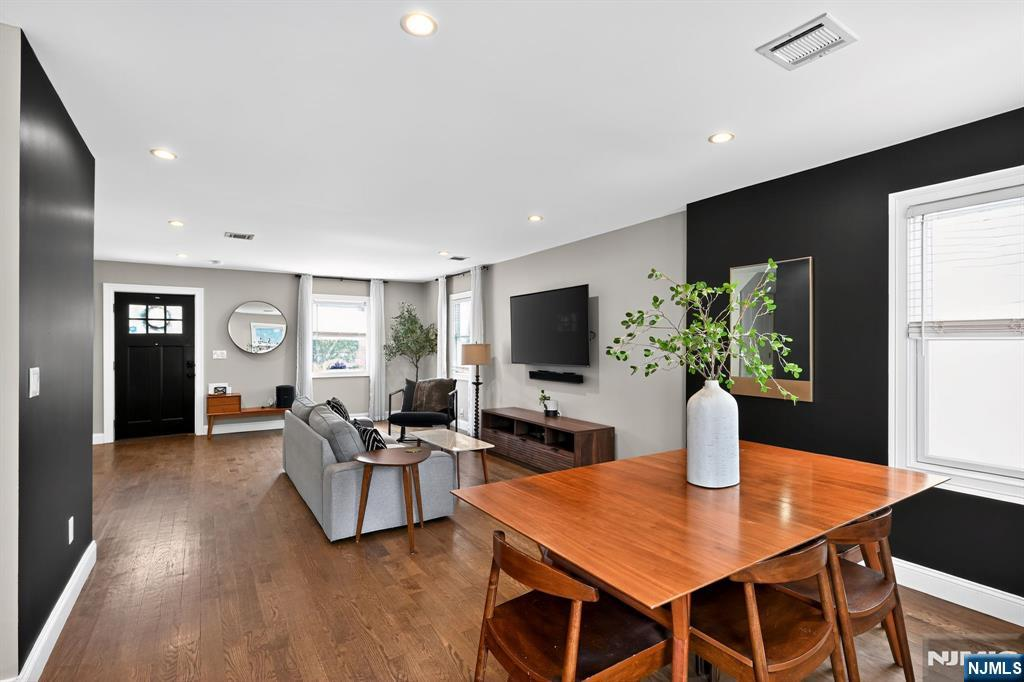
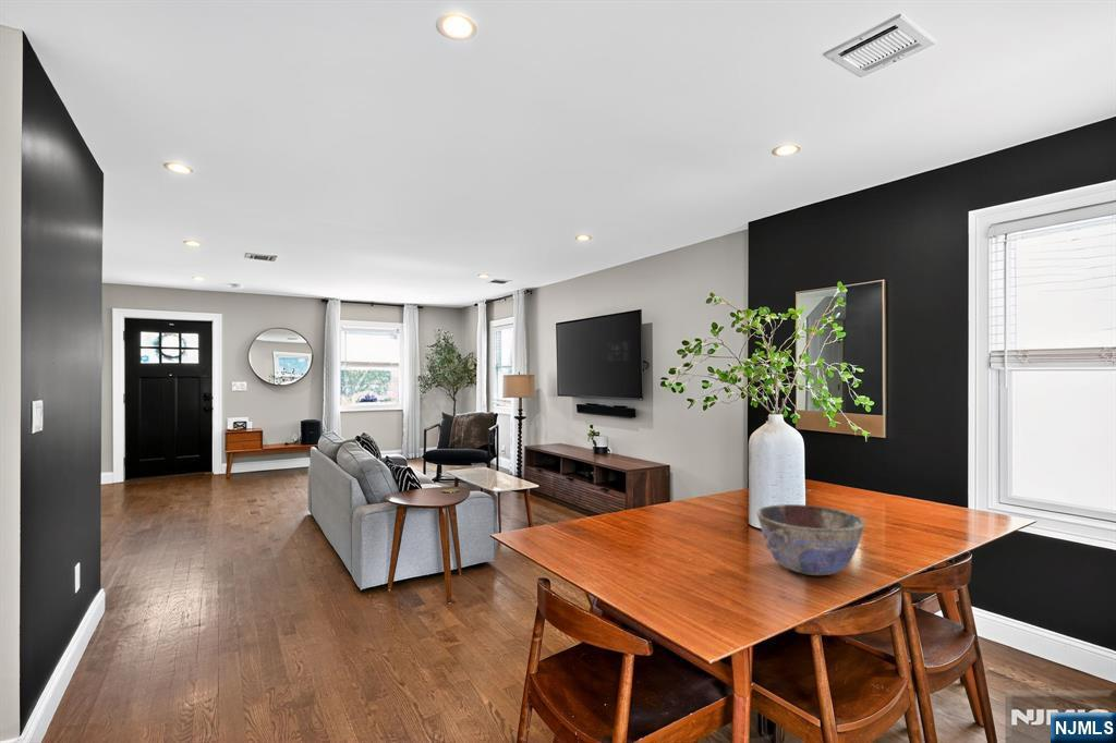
+ bowl (809, 541)
